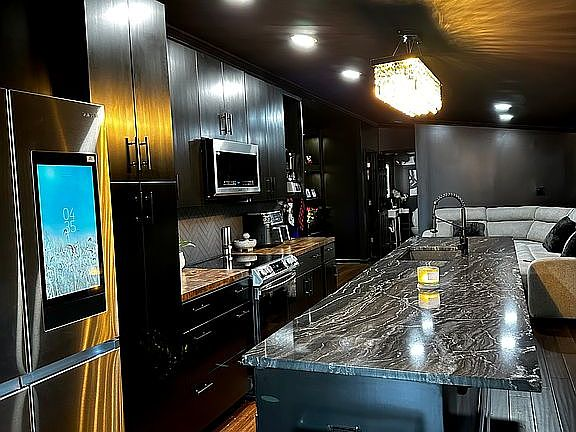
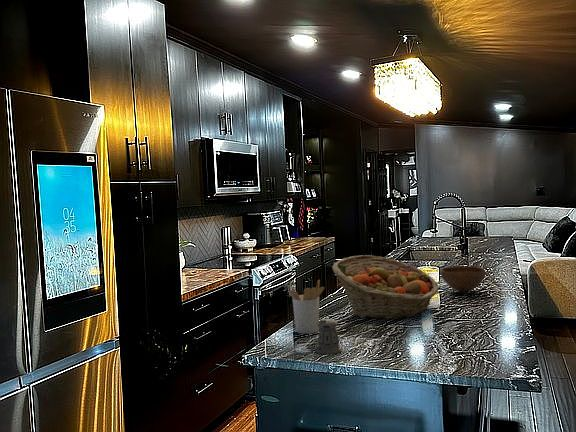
+ bowl (463, 280)
+ fruit basket (385, 284)
+ utensil holder (309, 307)
+ pepper shaker (330, 333)
